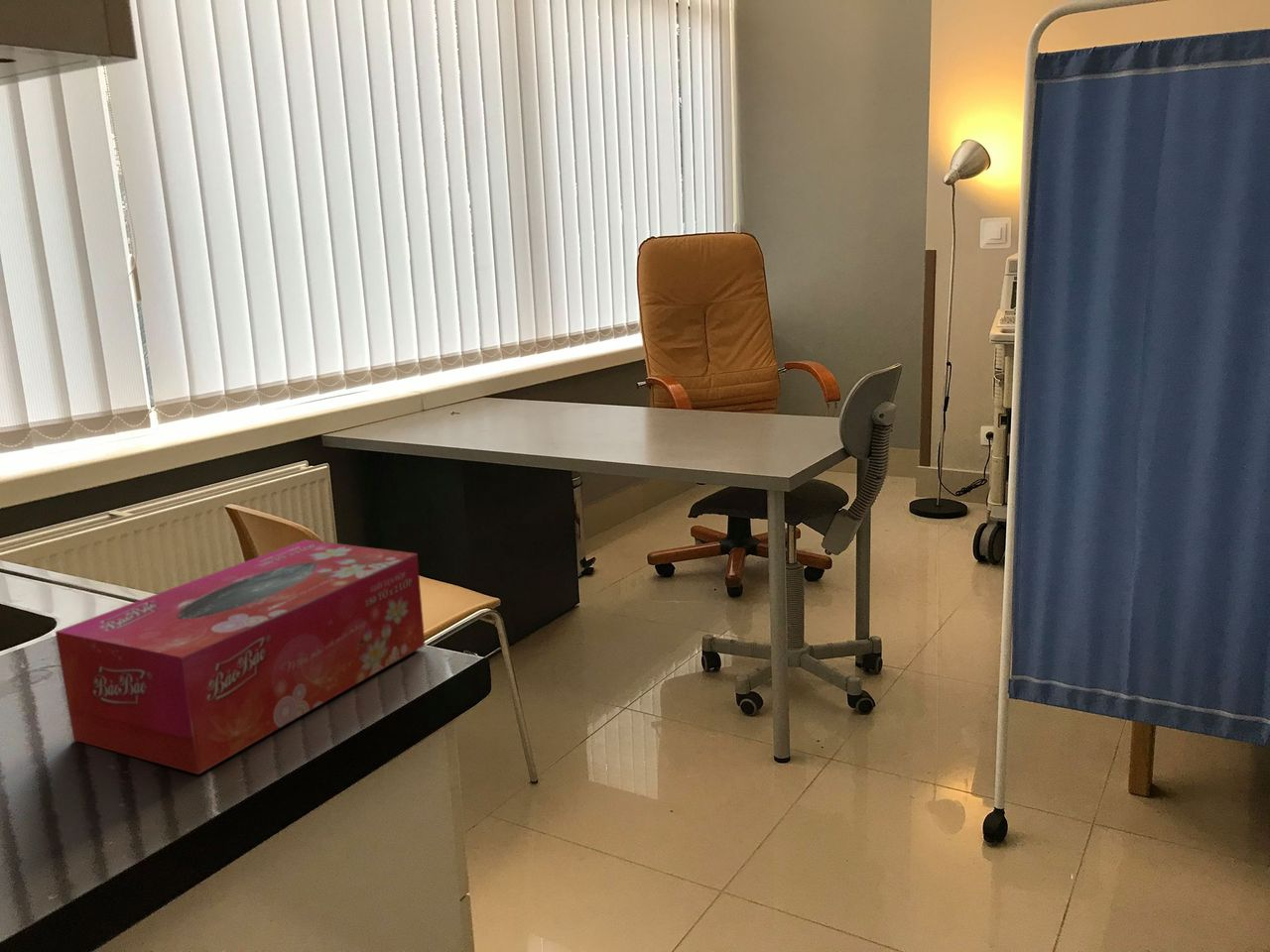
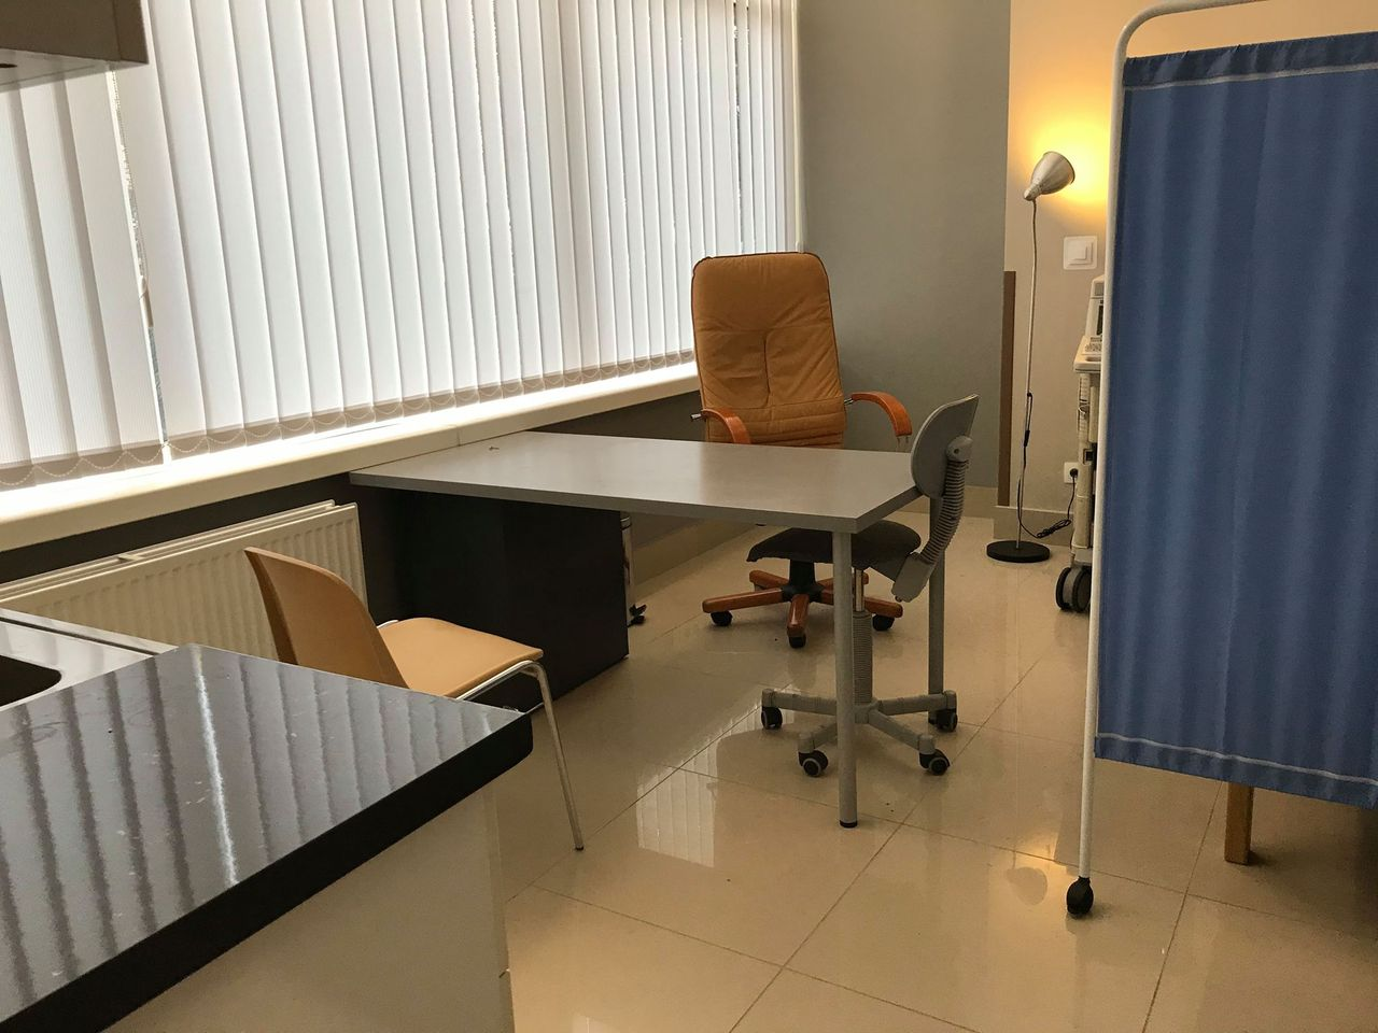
- tissue box (260, 639)
